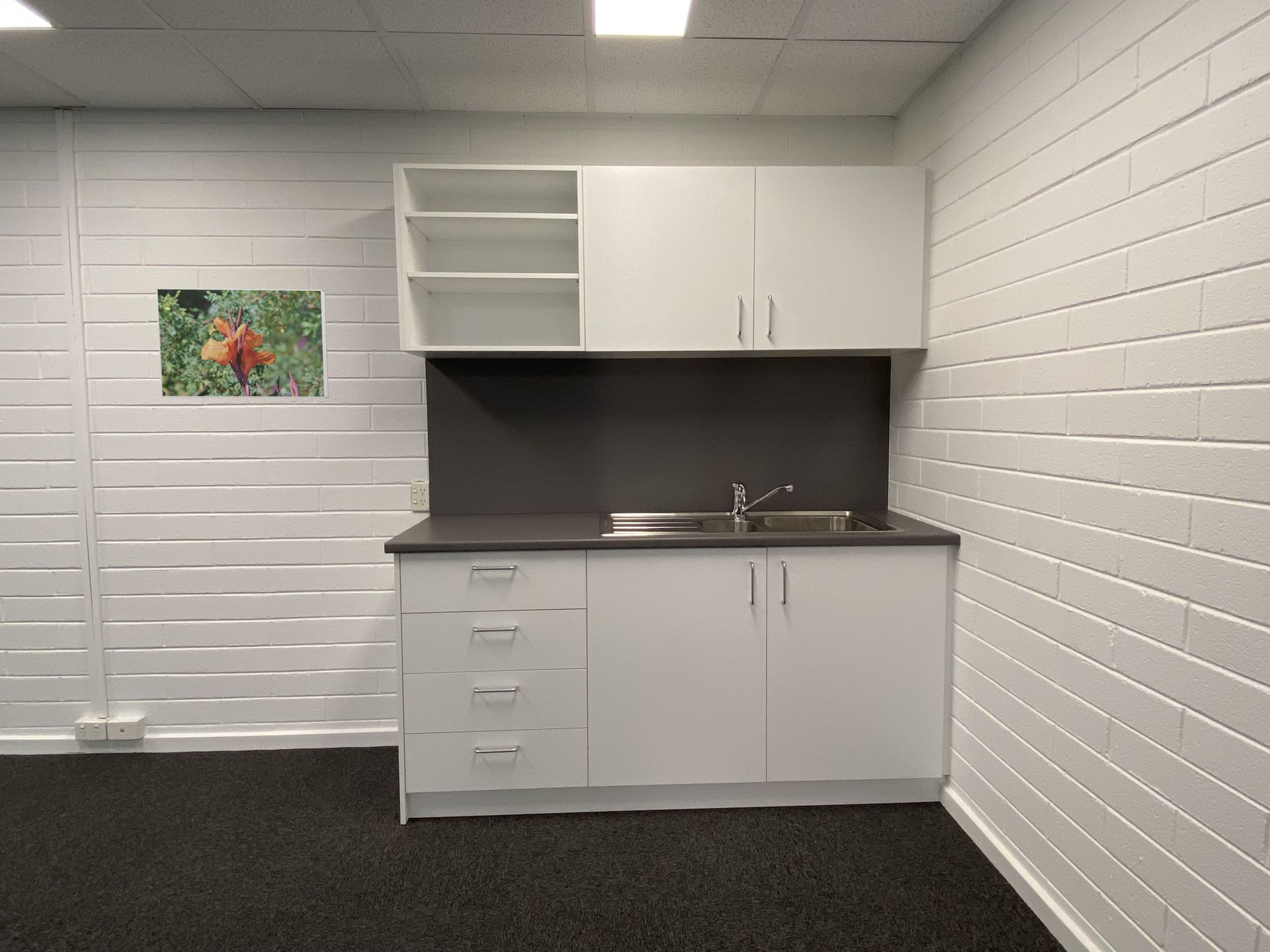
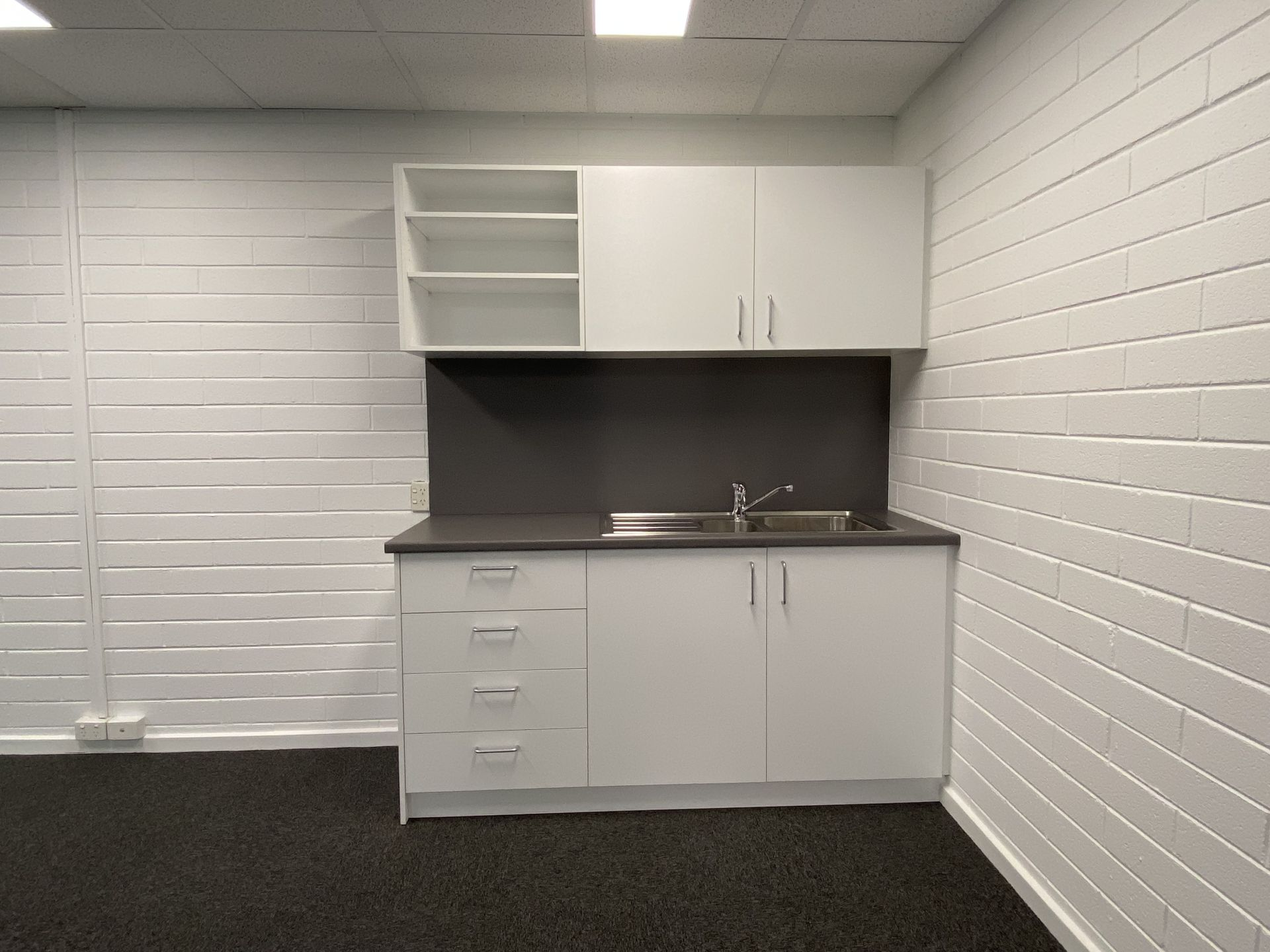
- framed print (243, 344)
